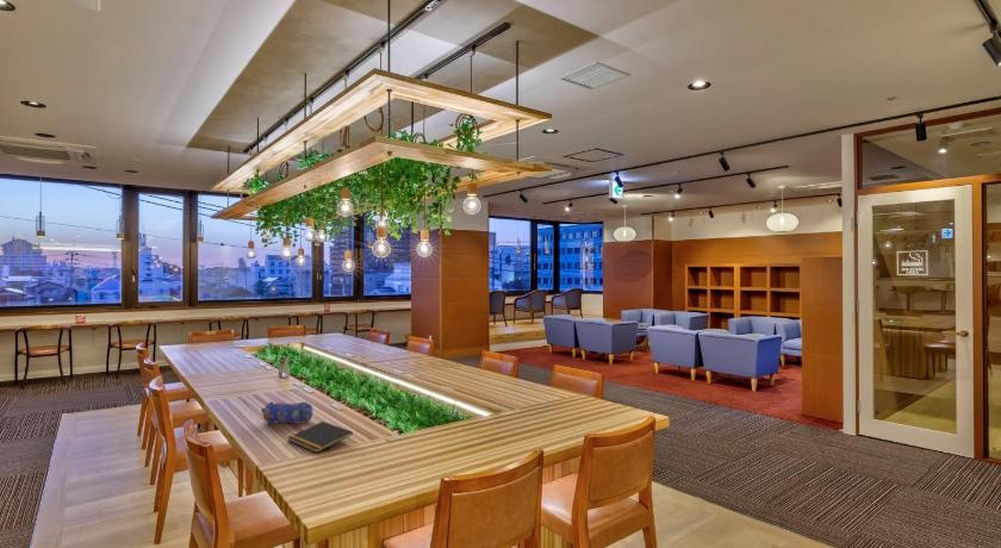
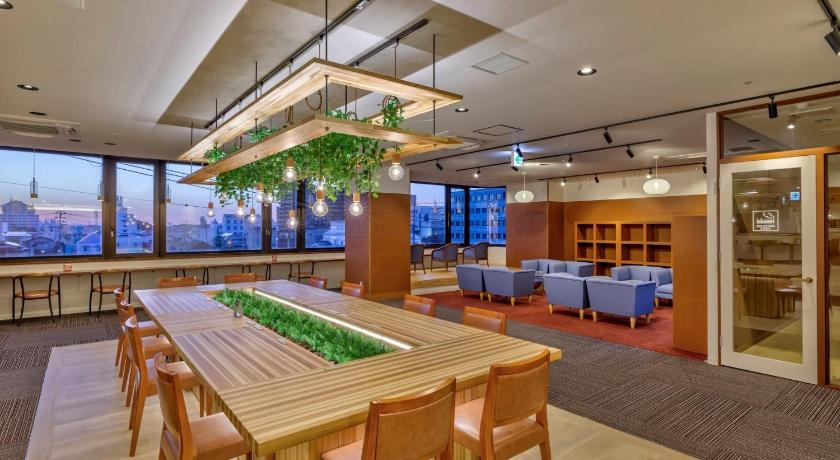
- notepad (319, 435)
- pencil case (287, 411)
